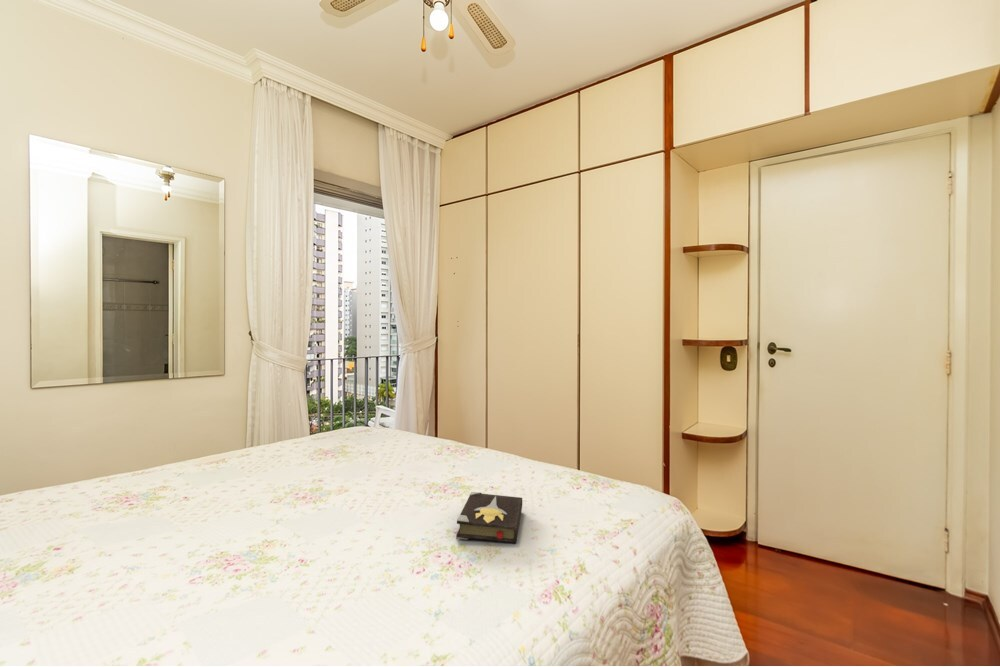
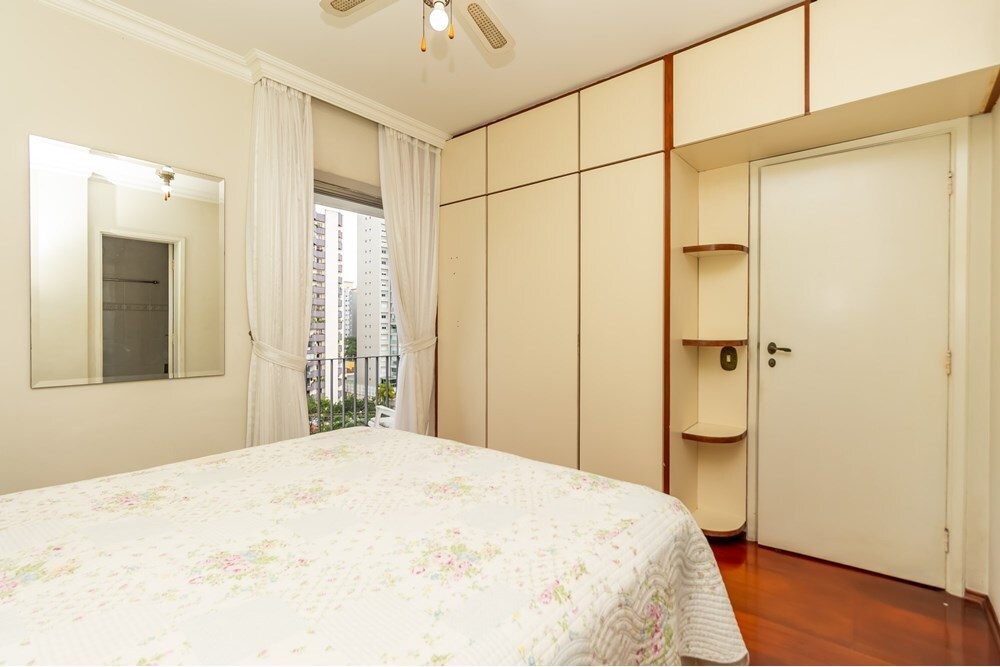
- hardback book (491, 514)
